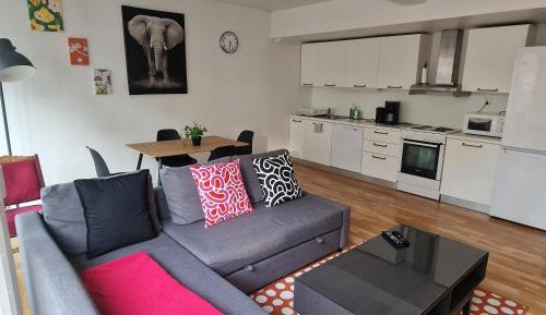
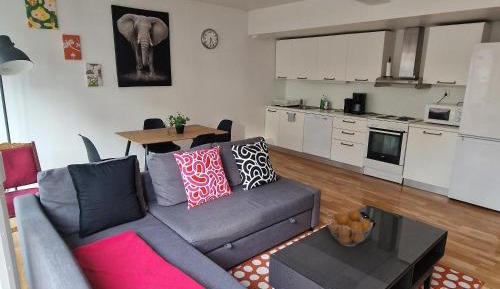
+ fruit basket (348, 227)
